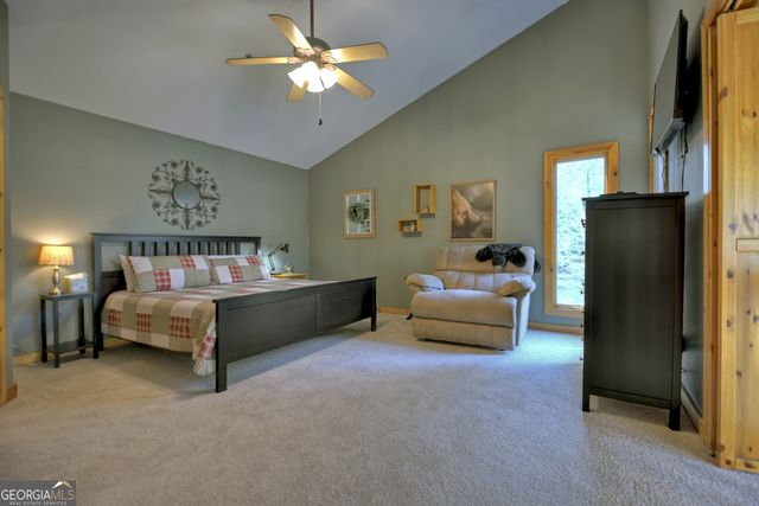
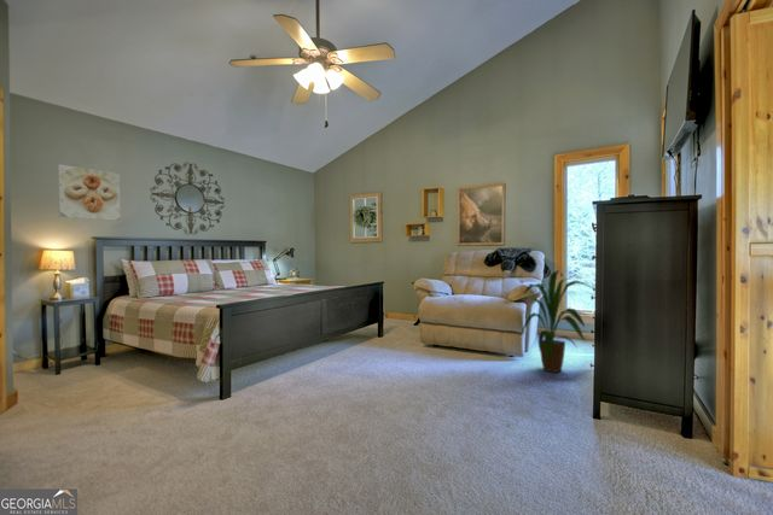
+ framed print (91, 193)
+ house plant (554, 318)
